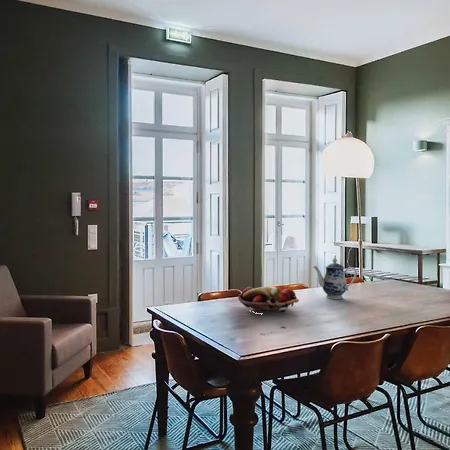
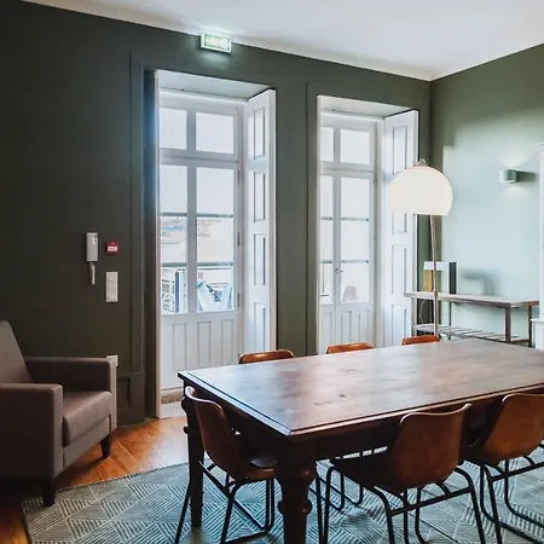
- fruit basket (268, 297)
- teapot (334, 277)
